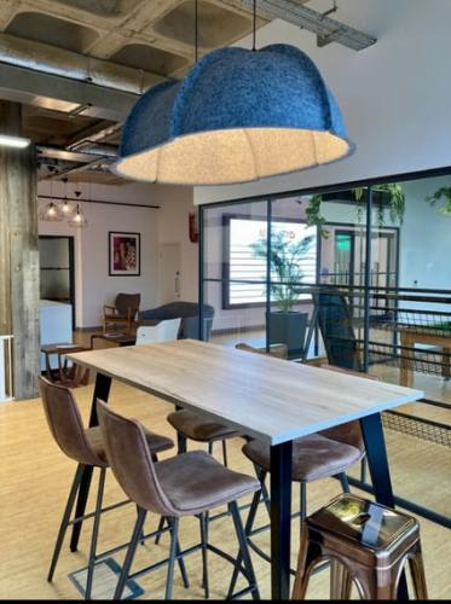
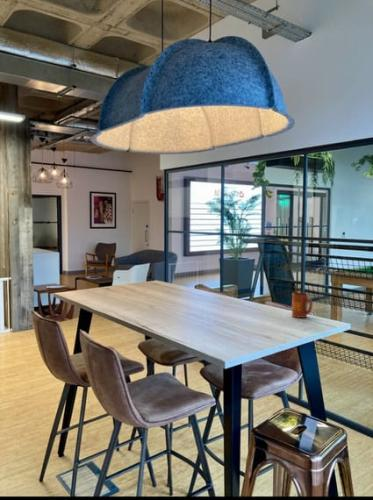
+ mug (302, 305)
